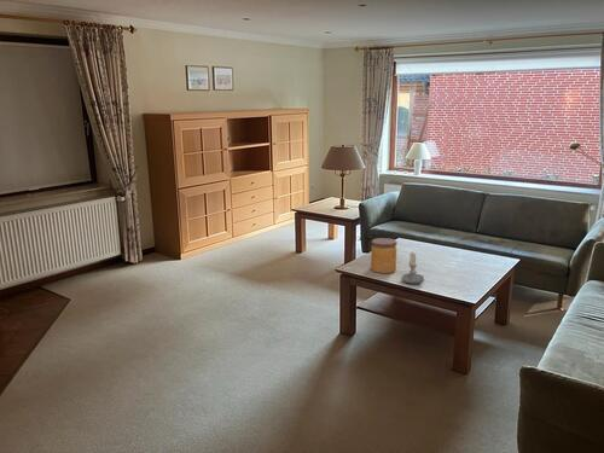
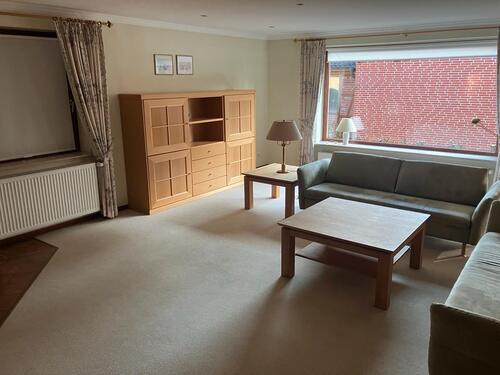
- jar (383, 255)
- candle (412, 266)
